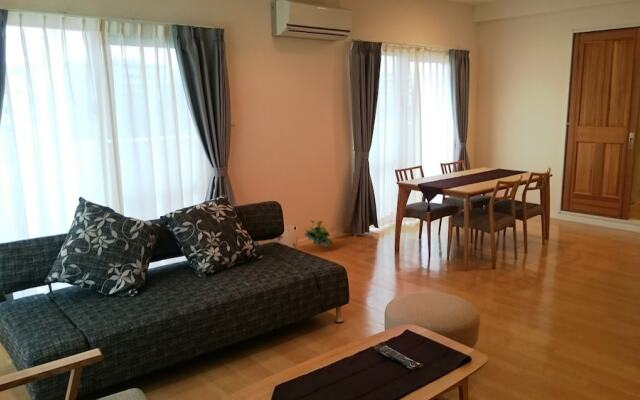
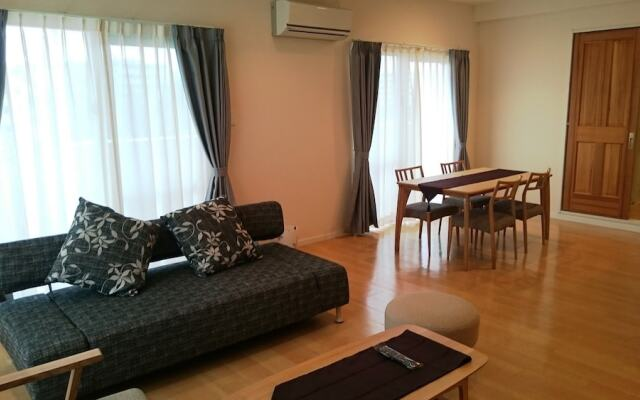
- flowering plant (316, 235)
